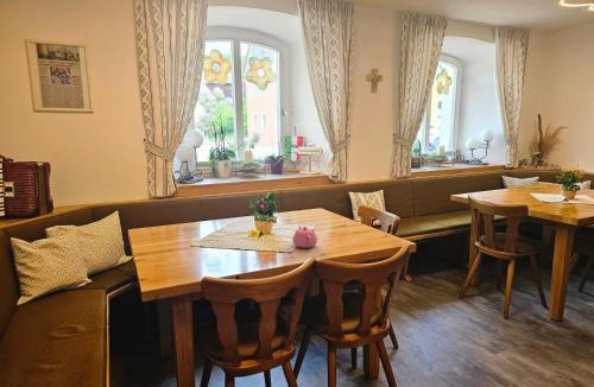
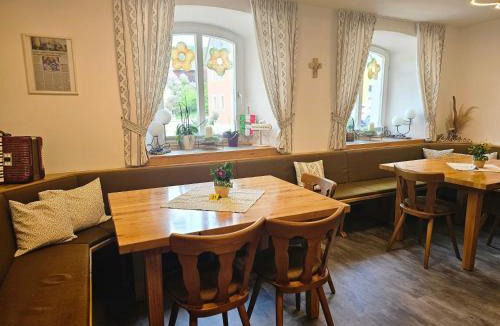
- teapot (304, 235)
